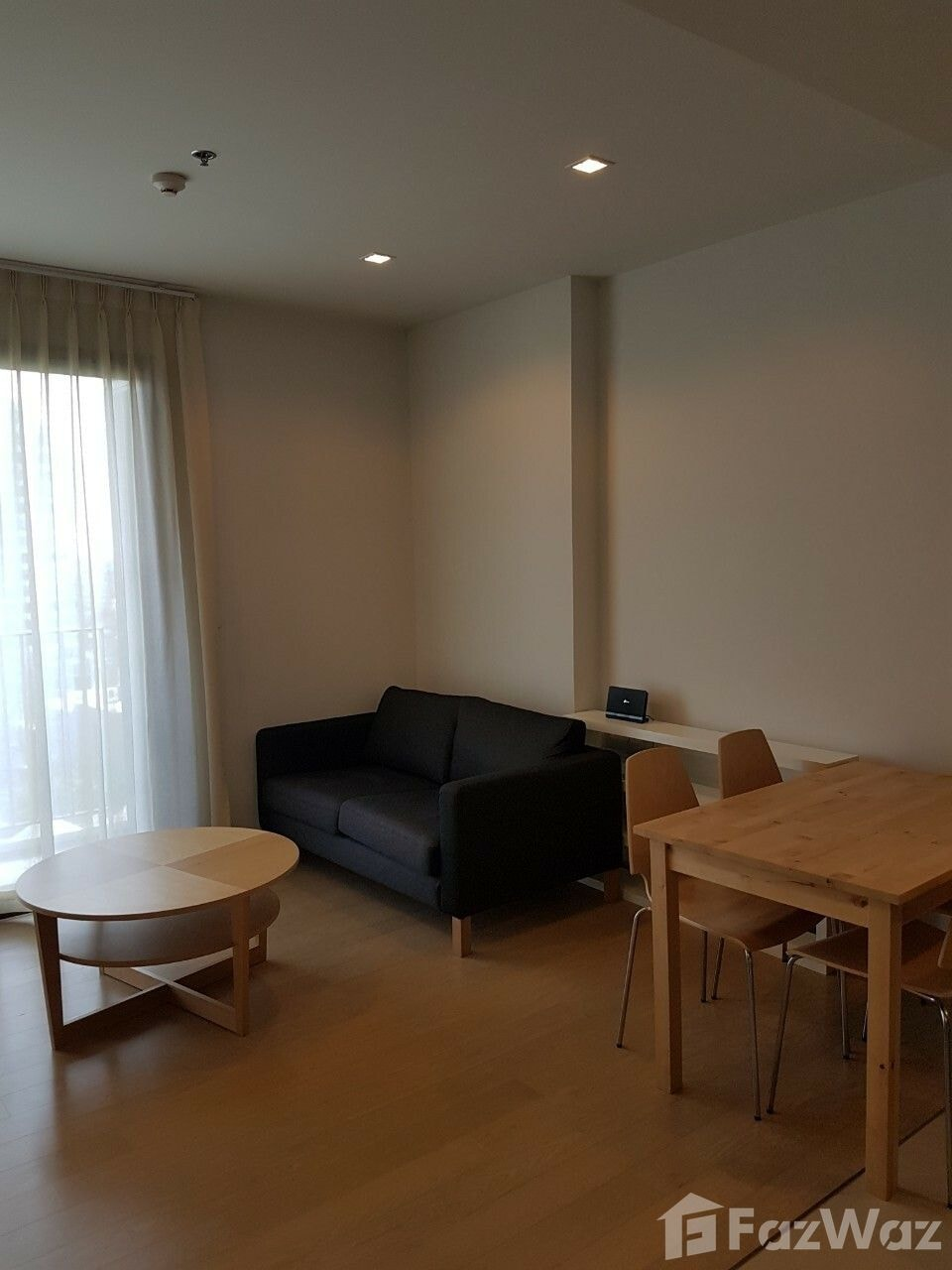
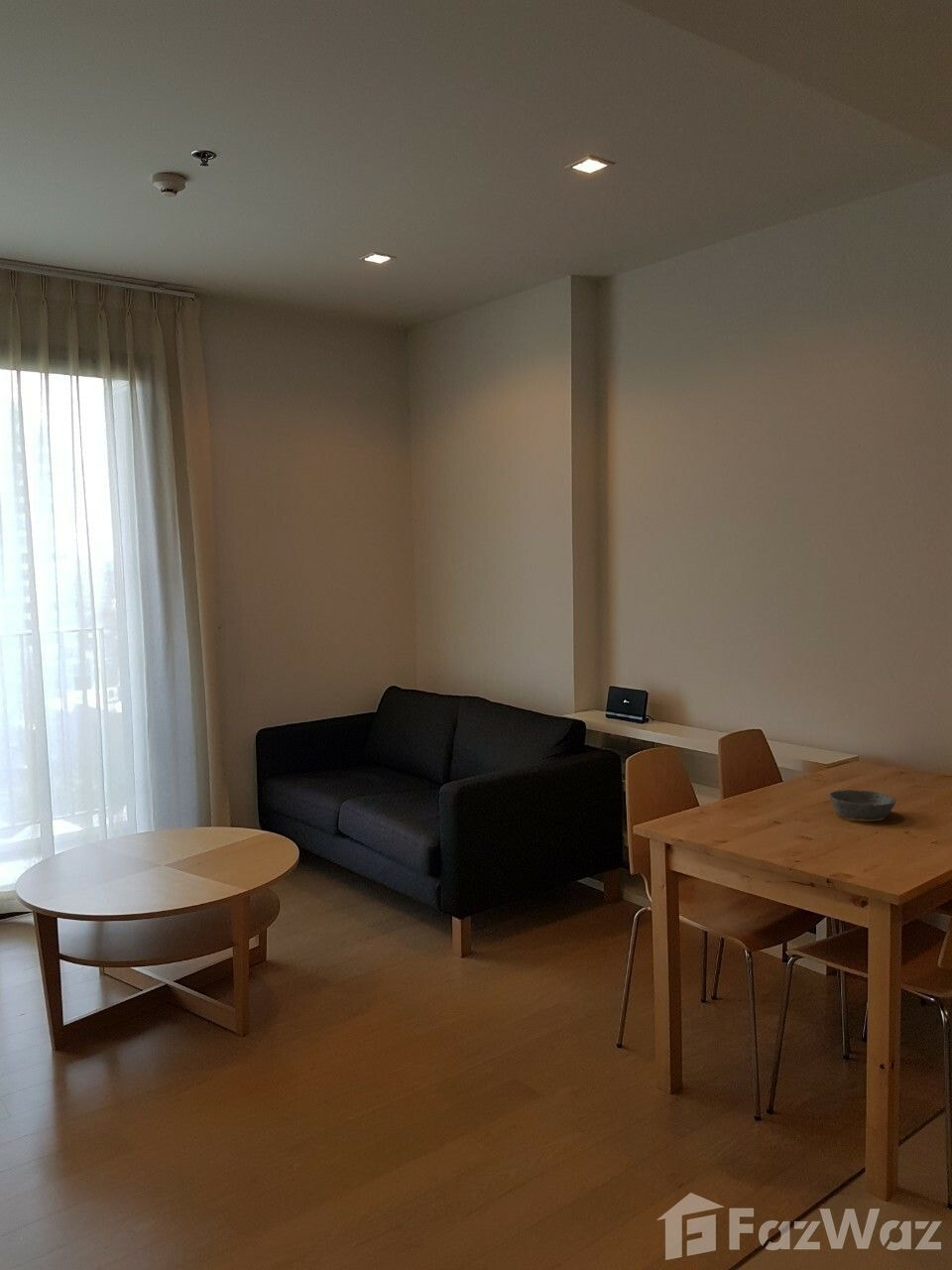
+ bowl (862, 805)
